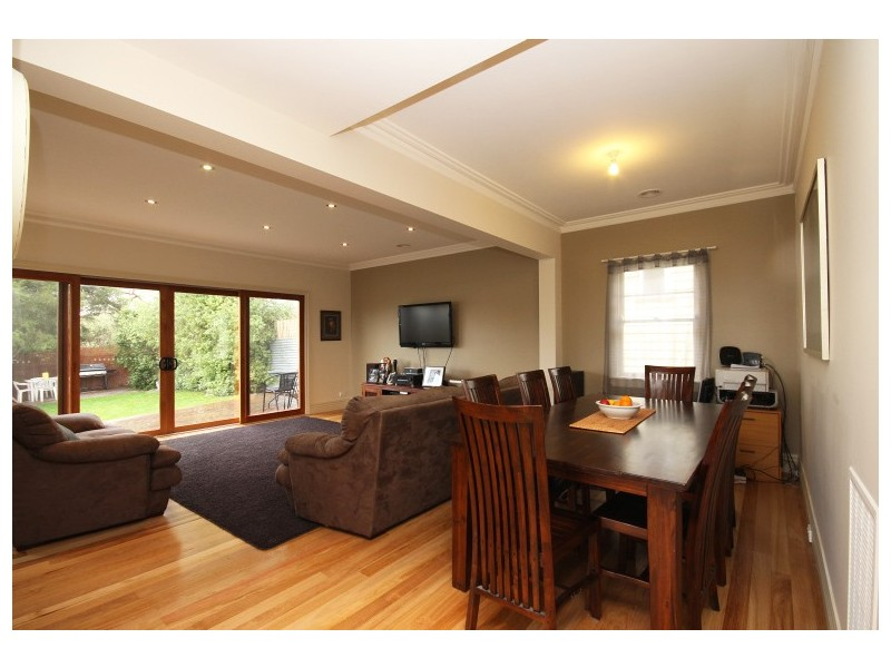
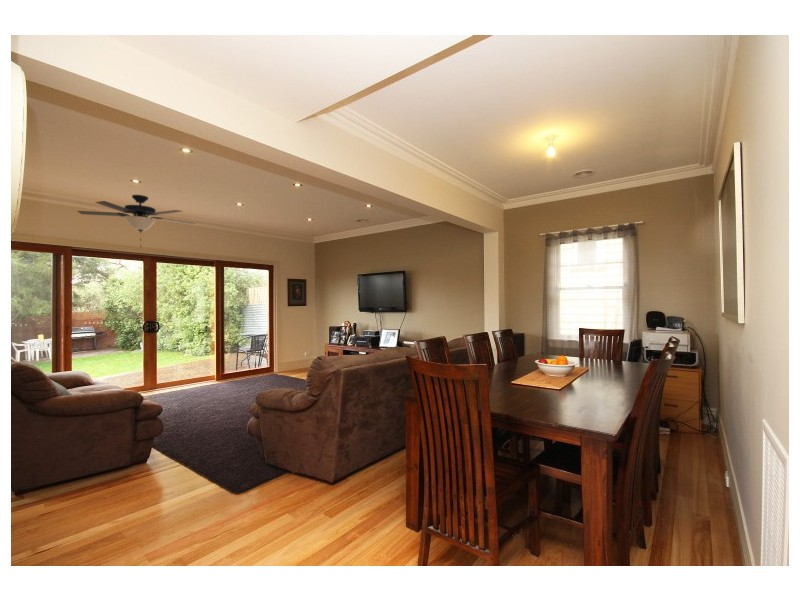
+ ceiling fan (140, 222)
